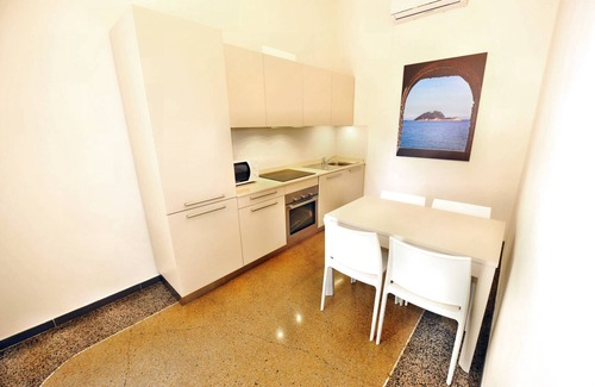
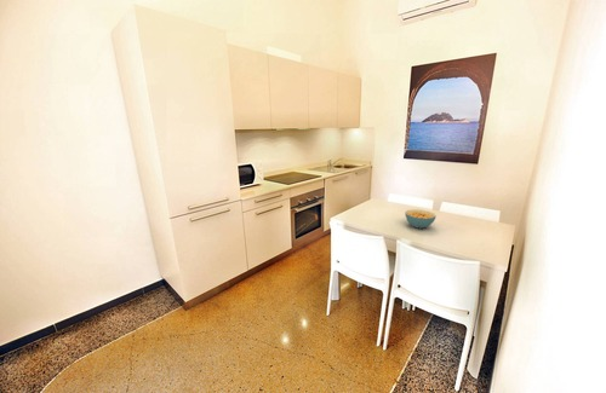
+ cereal bowl (419, 220)
